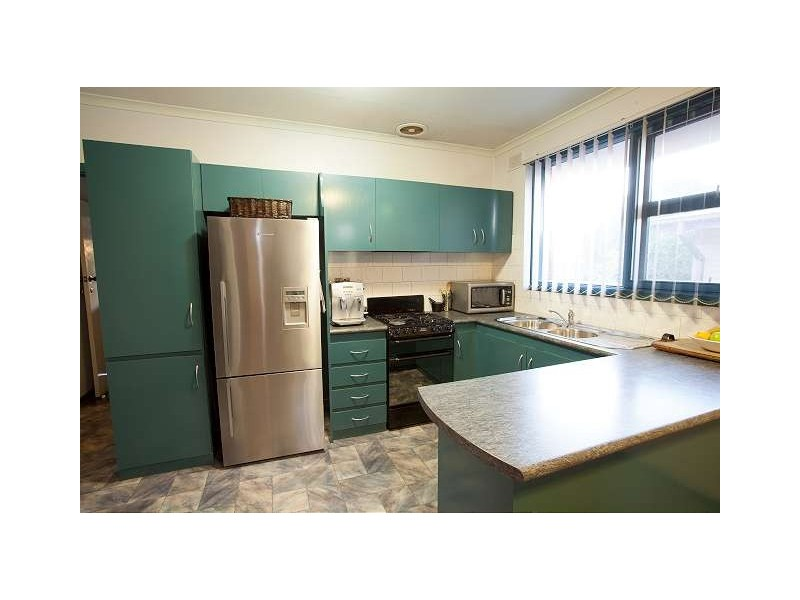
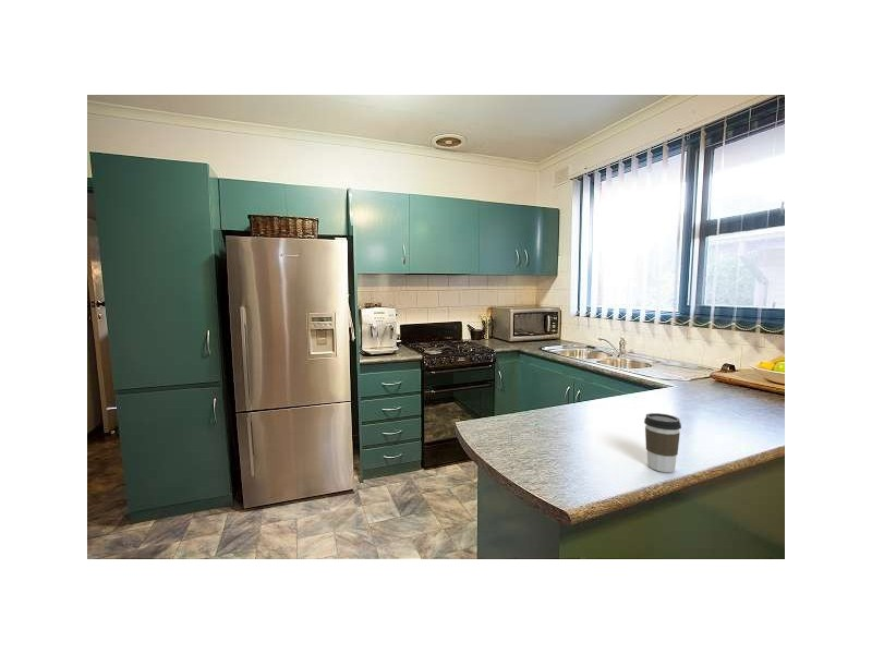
+ coffee cup (662, 441)
